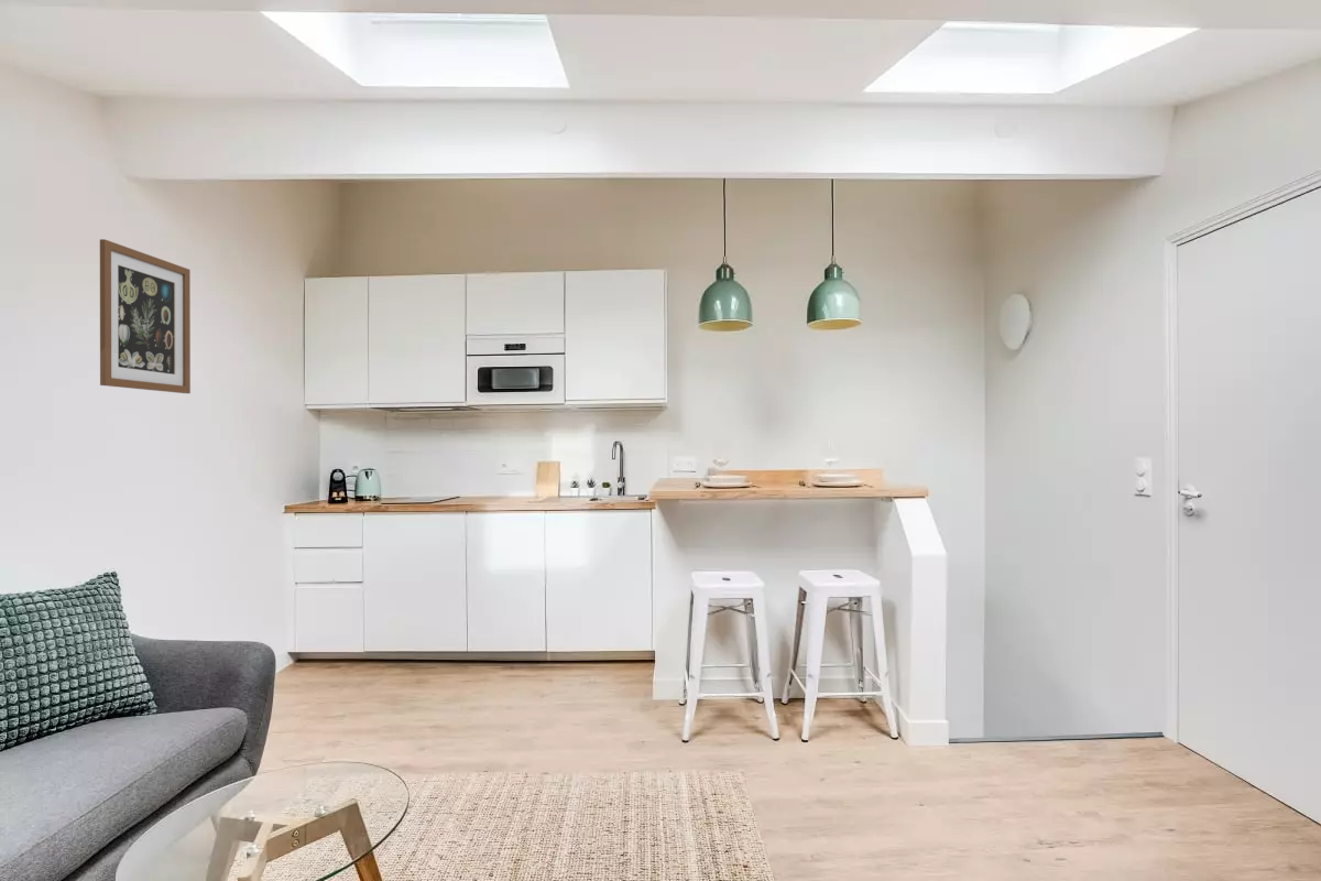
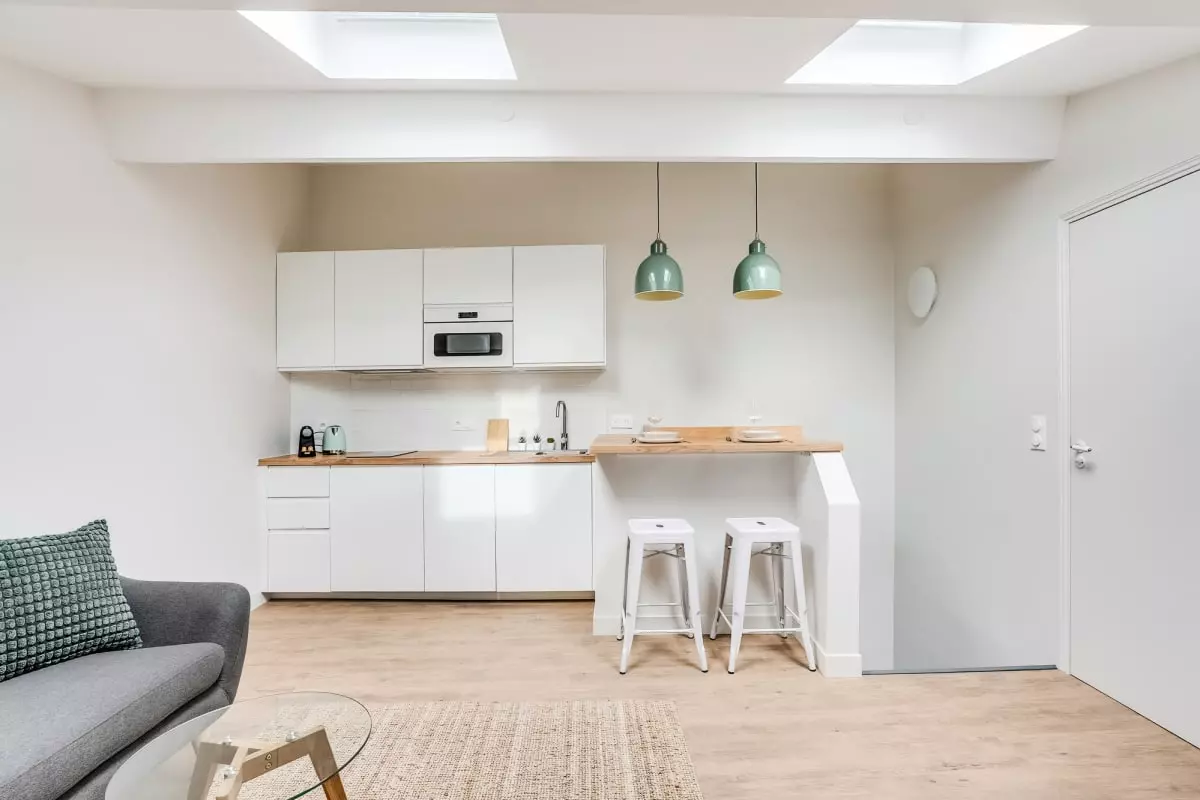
- wall art (149, 323)
